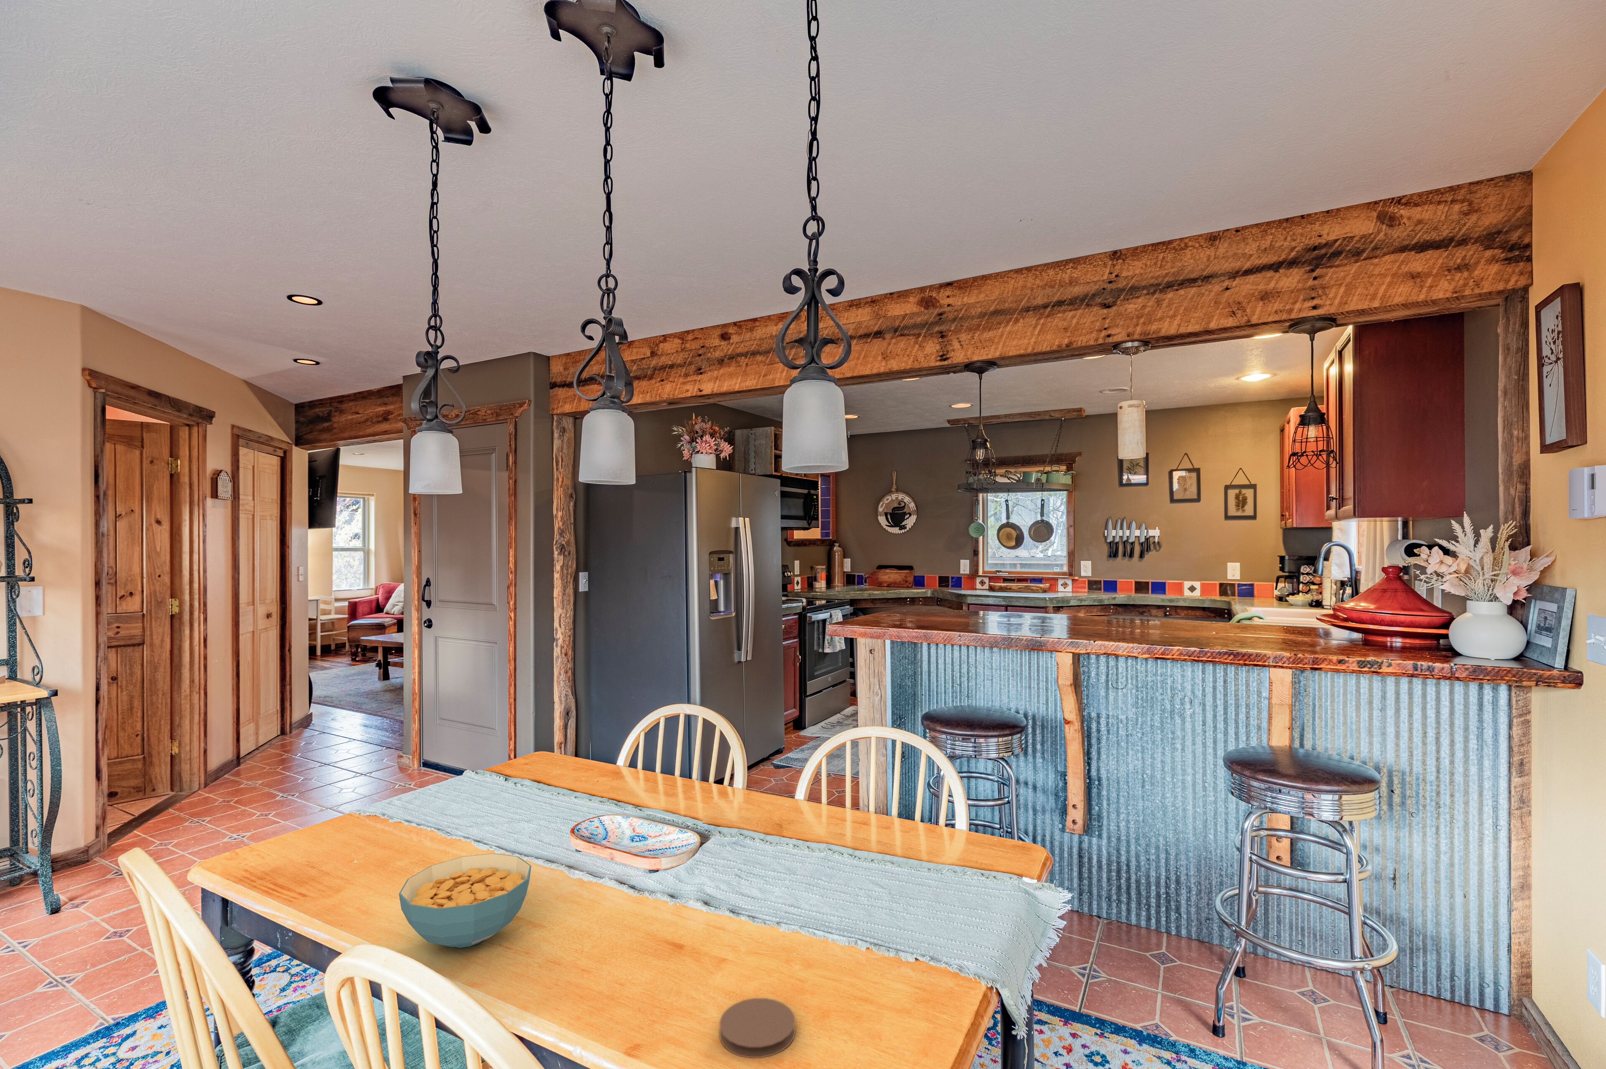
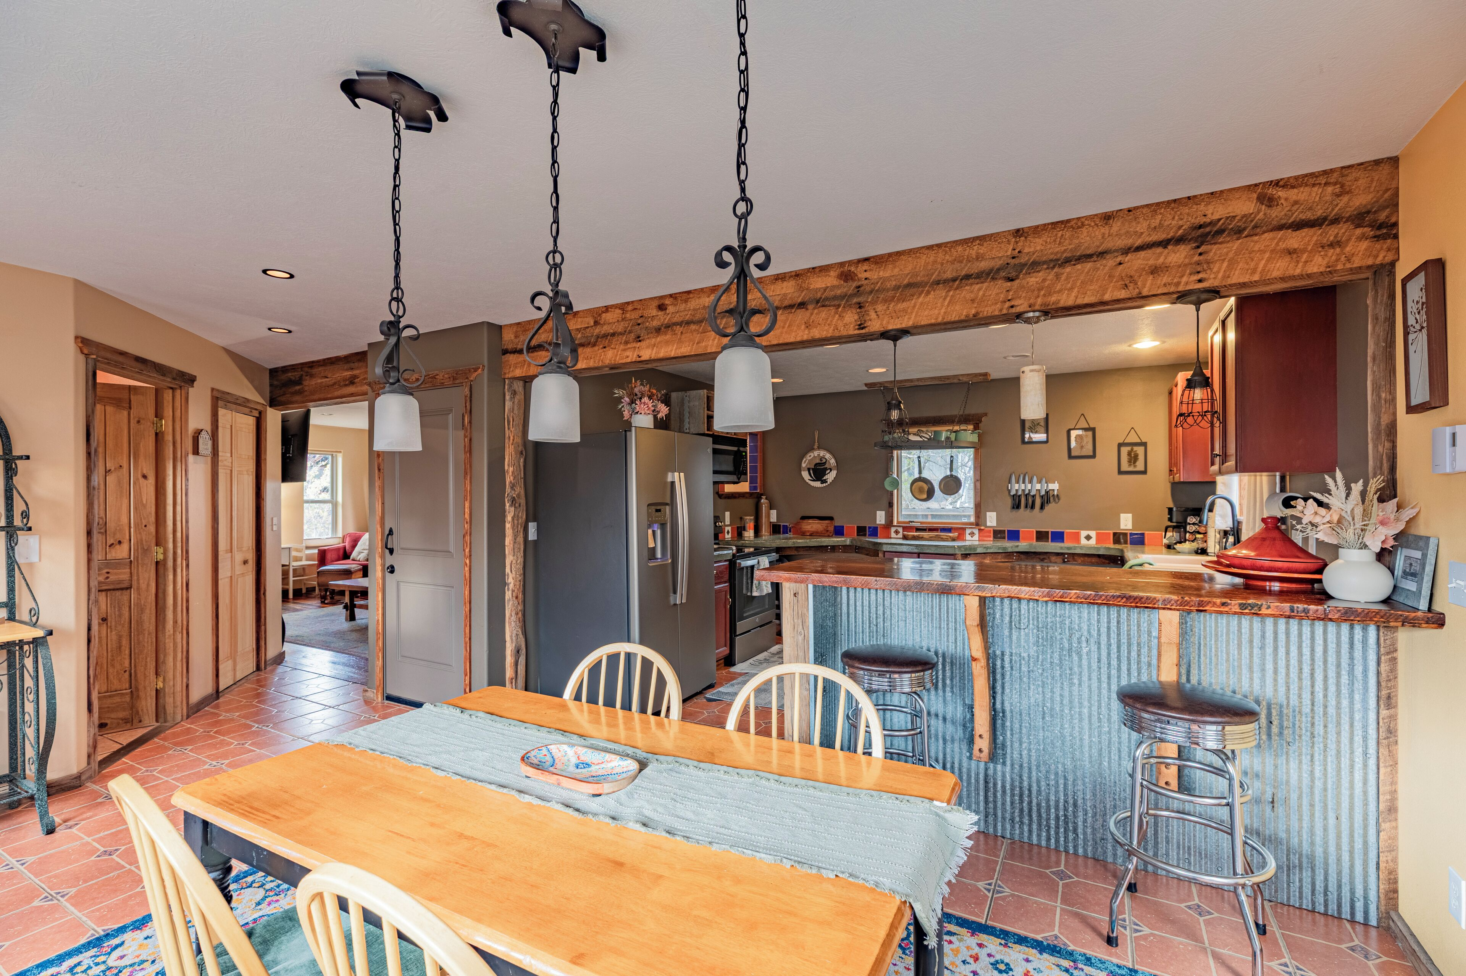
- cereal bowl (468, 908)
- coaster (757, 1026)
